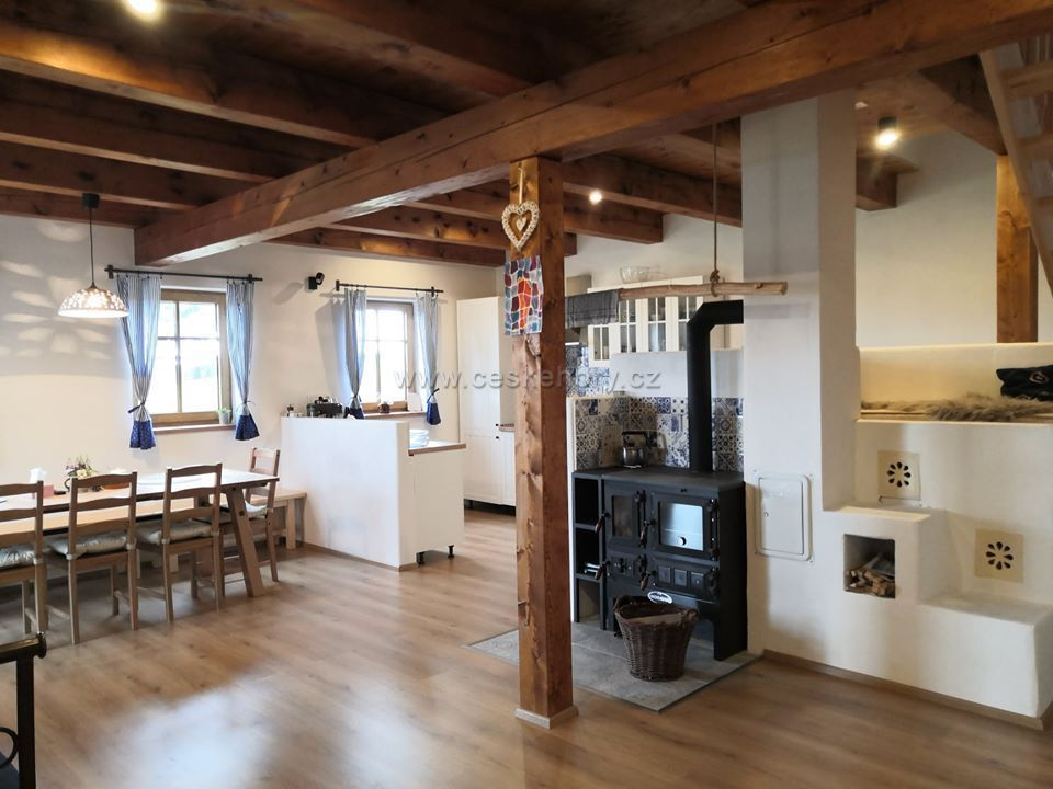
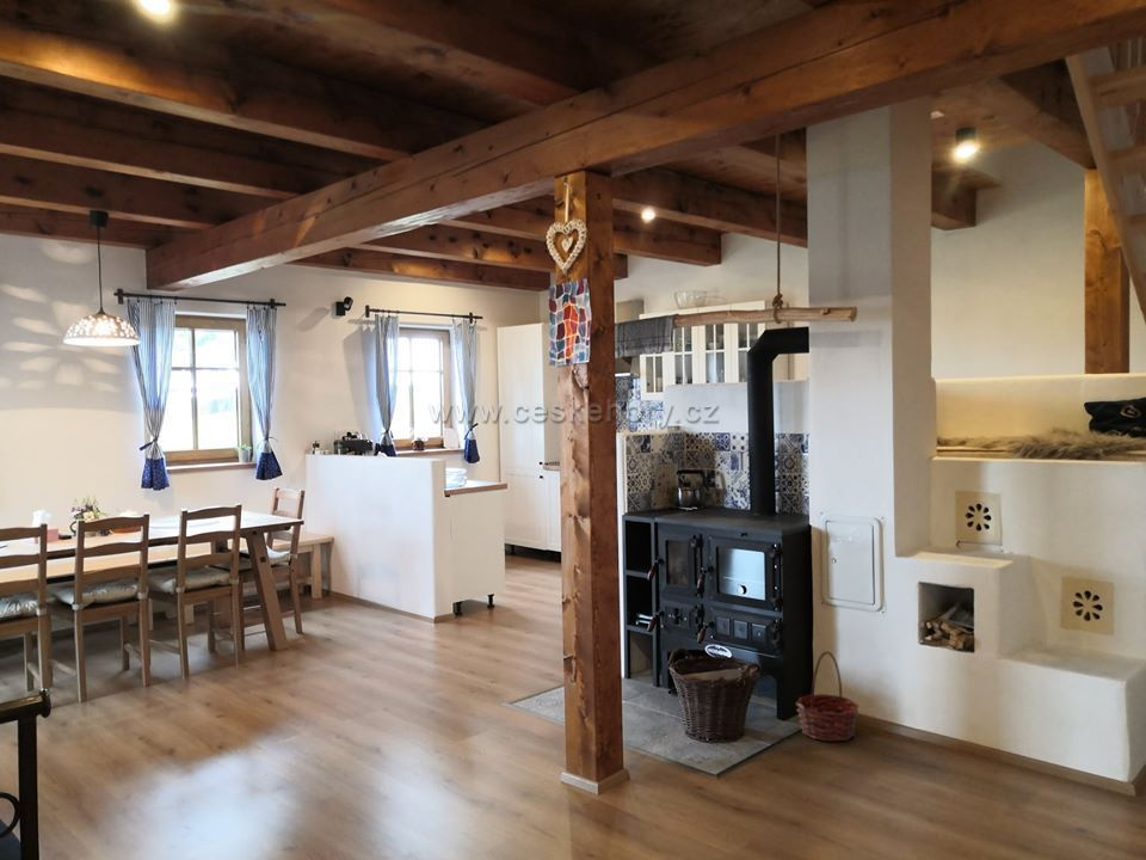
+ basket (826, 694)
